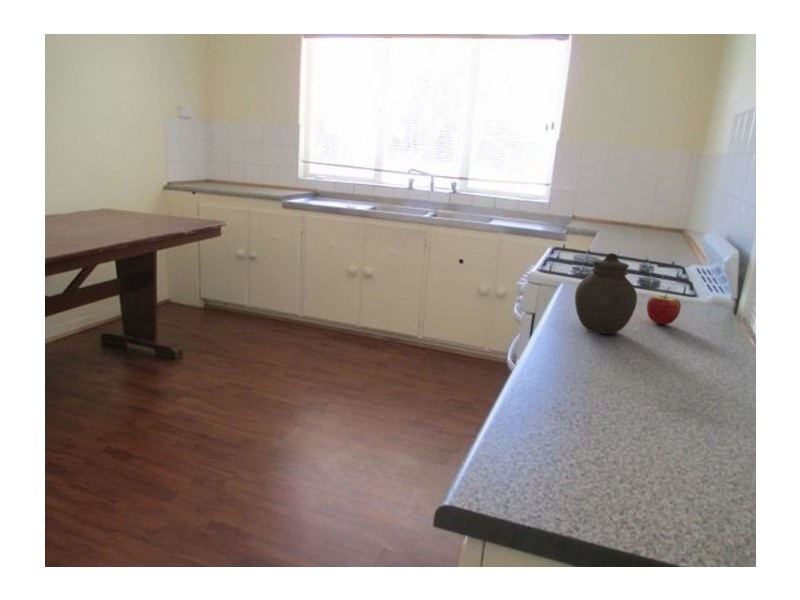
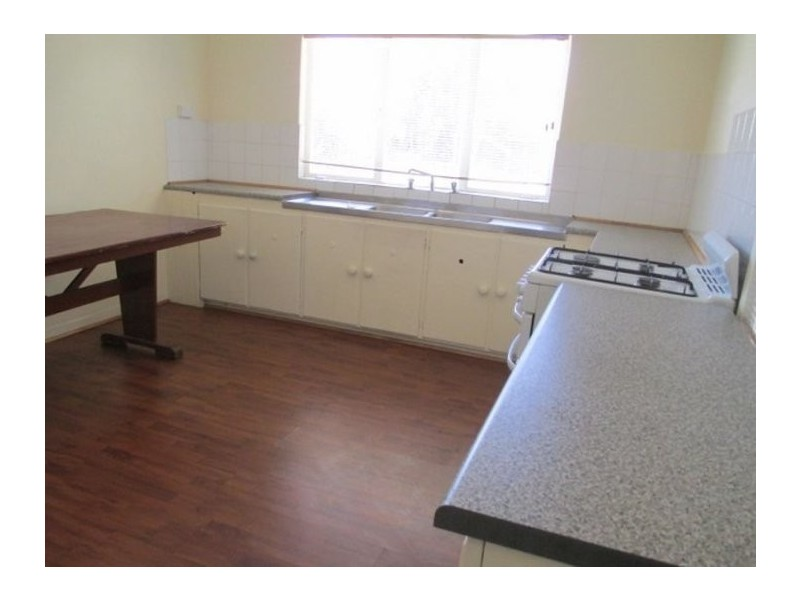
- apple (663, 305)
- jar (606, 292)
